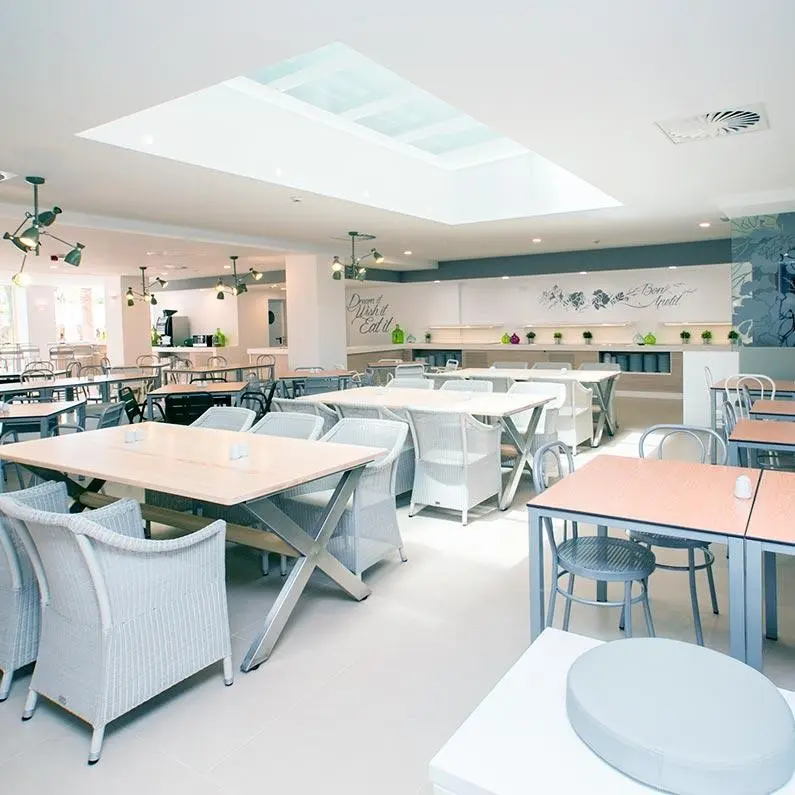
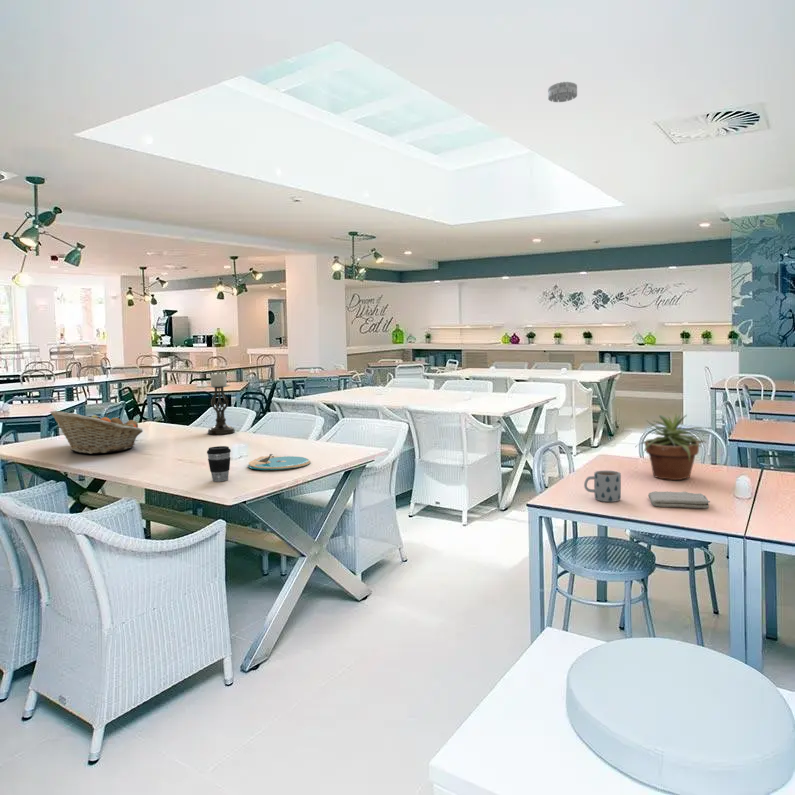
+ mug (602, 485)
+ coffee cup (219, 463)
+ candle holder (219, 401)
+ smoke detector (562, 91)
+ washcloth (678, 499)
+ plate (279, 458)
+ fruit basket (97, 428)
+ potted plant (669, 445)
